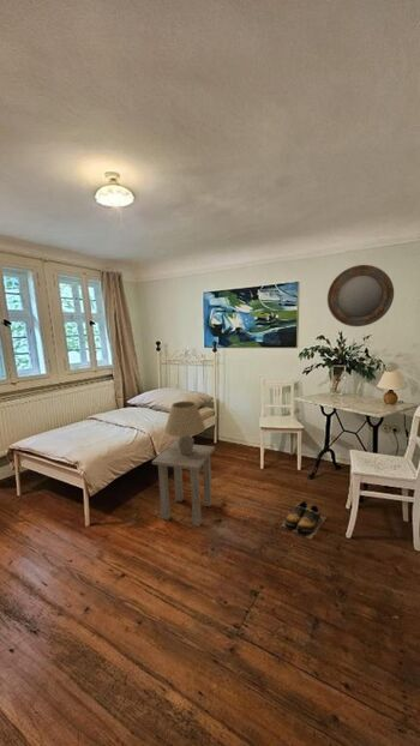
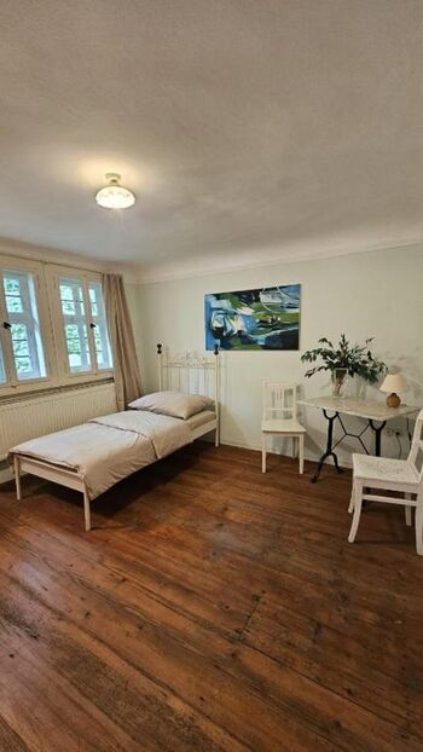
- shoes (304, 515)
- home mirror (359, 296)
- table lamp (185, 428)
- side table (181, 482)
